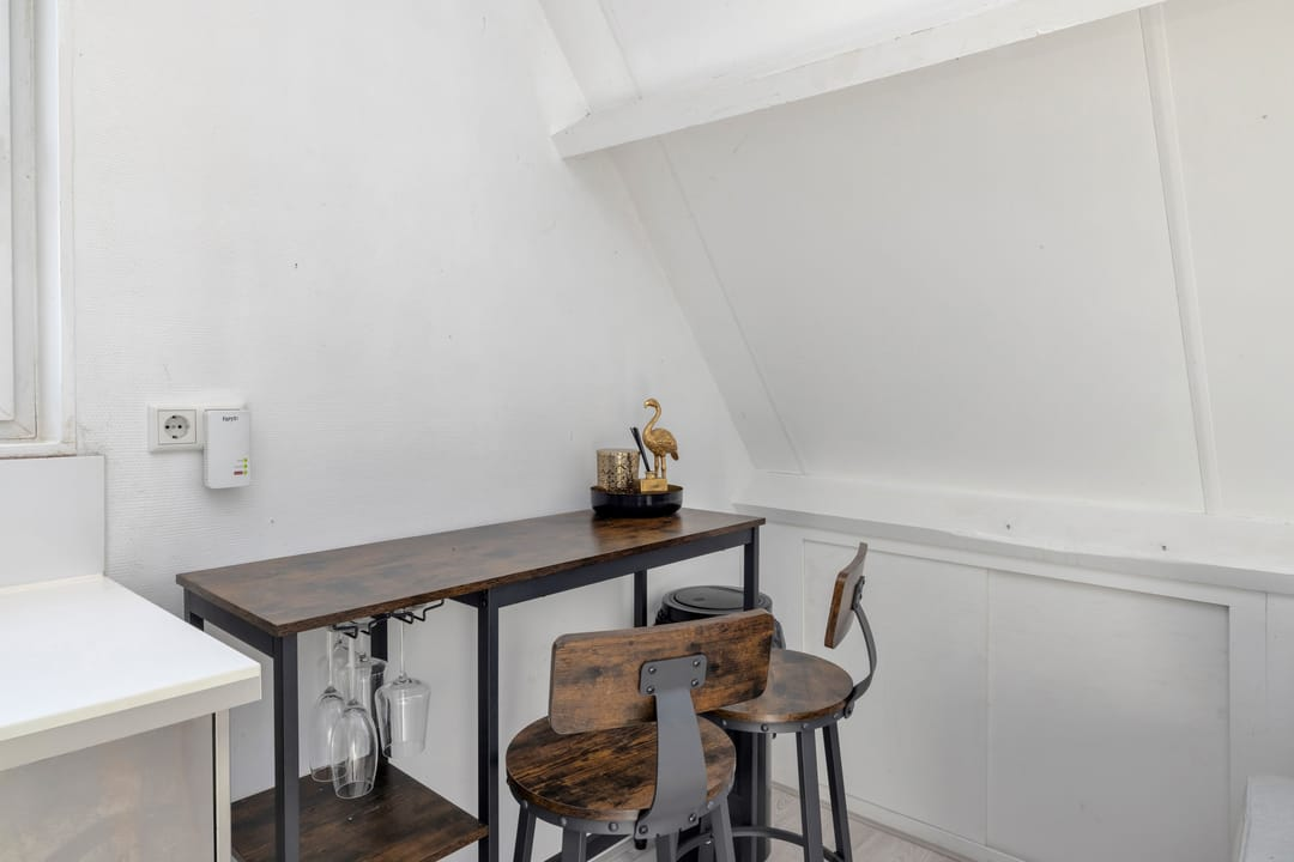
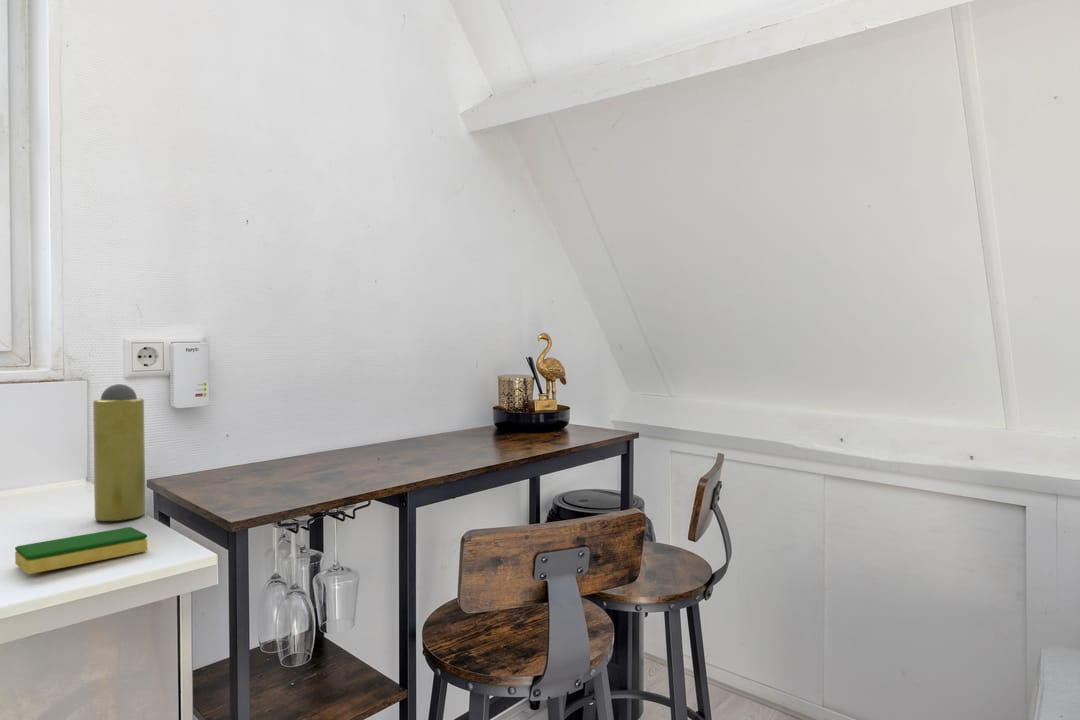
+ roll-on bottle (119, 450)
+ dish sponge (83, 548)
